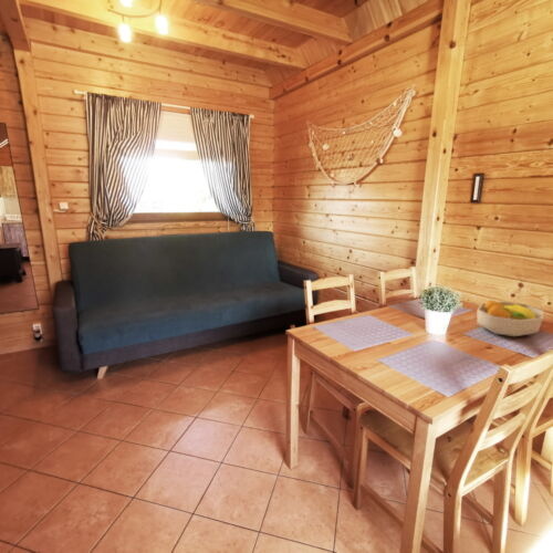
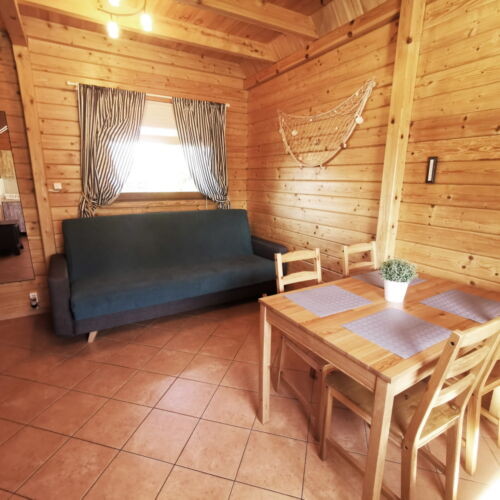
- fruit bowl (509, 315)
